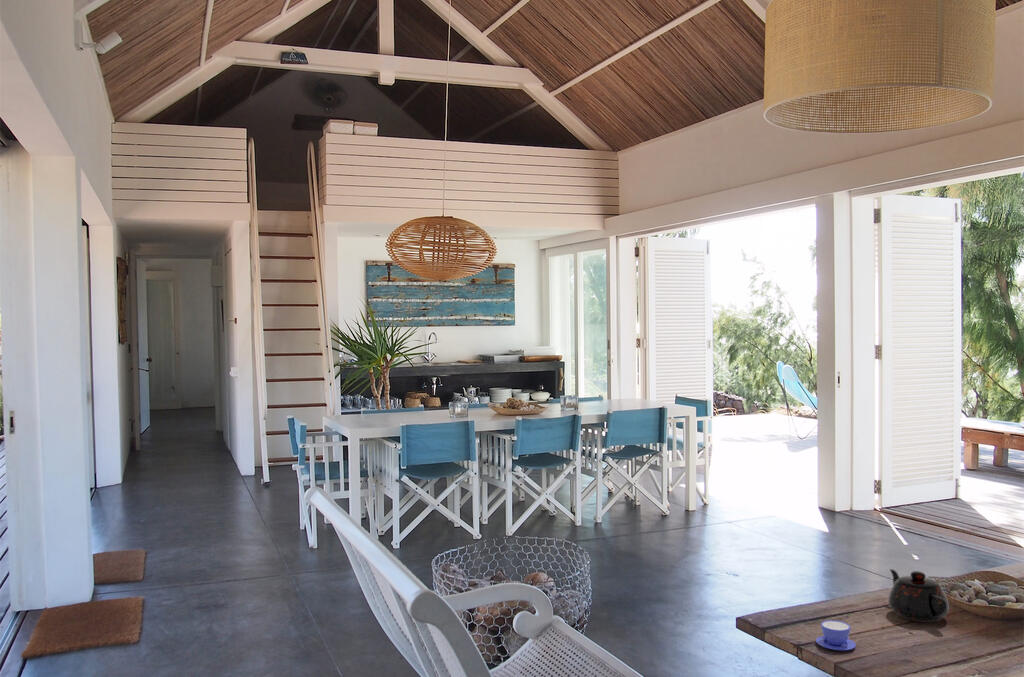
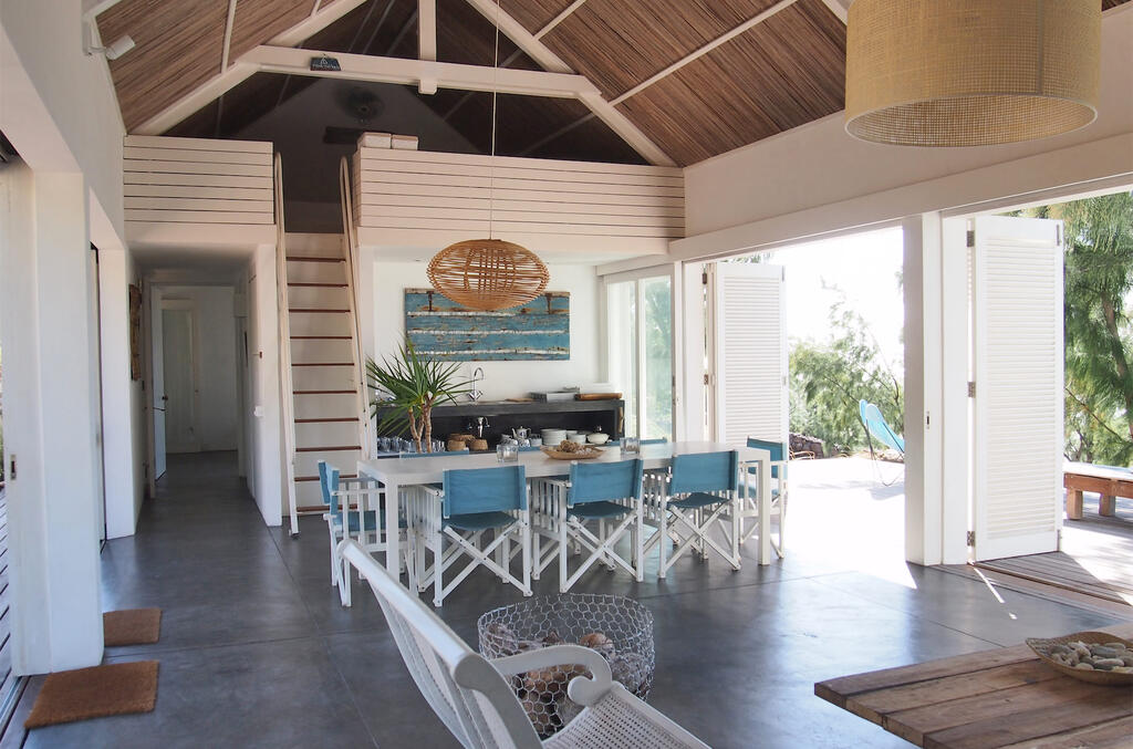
- teacup (835, 635)
- teapot (916, 593)
